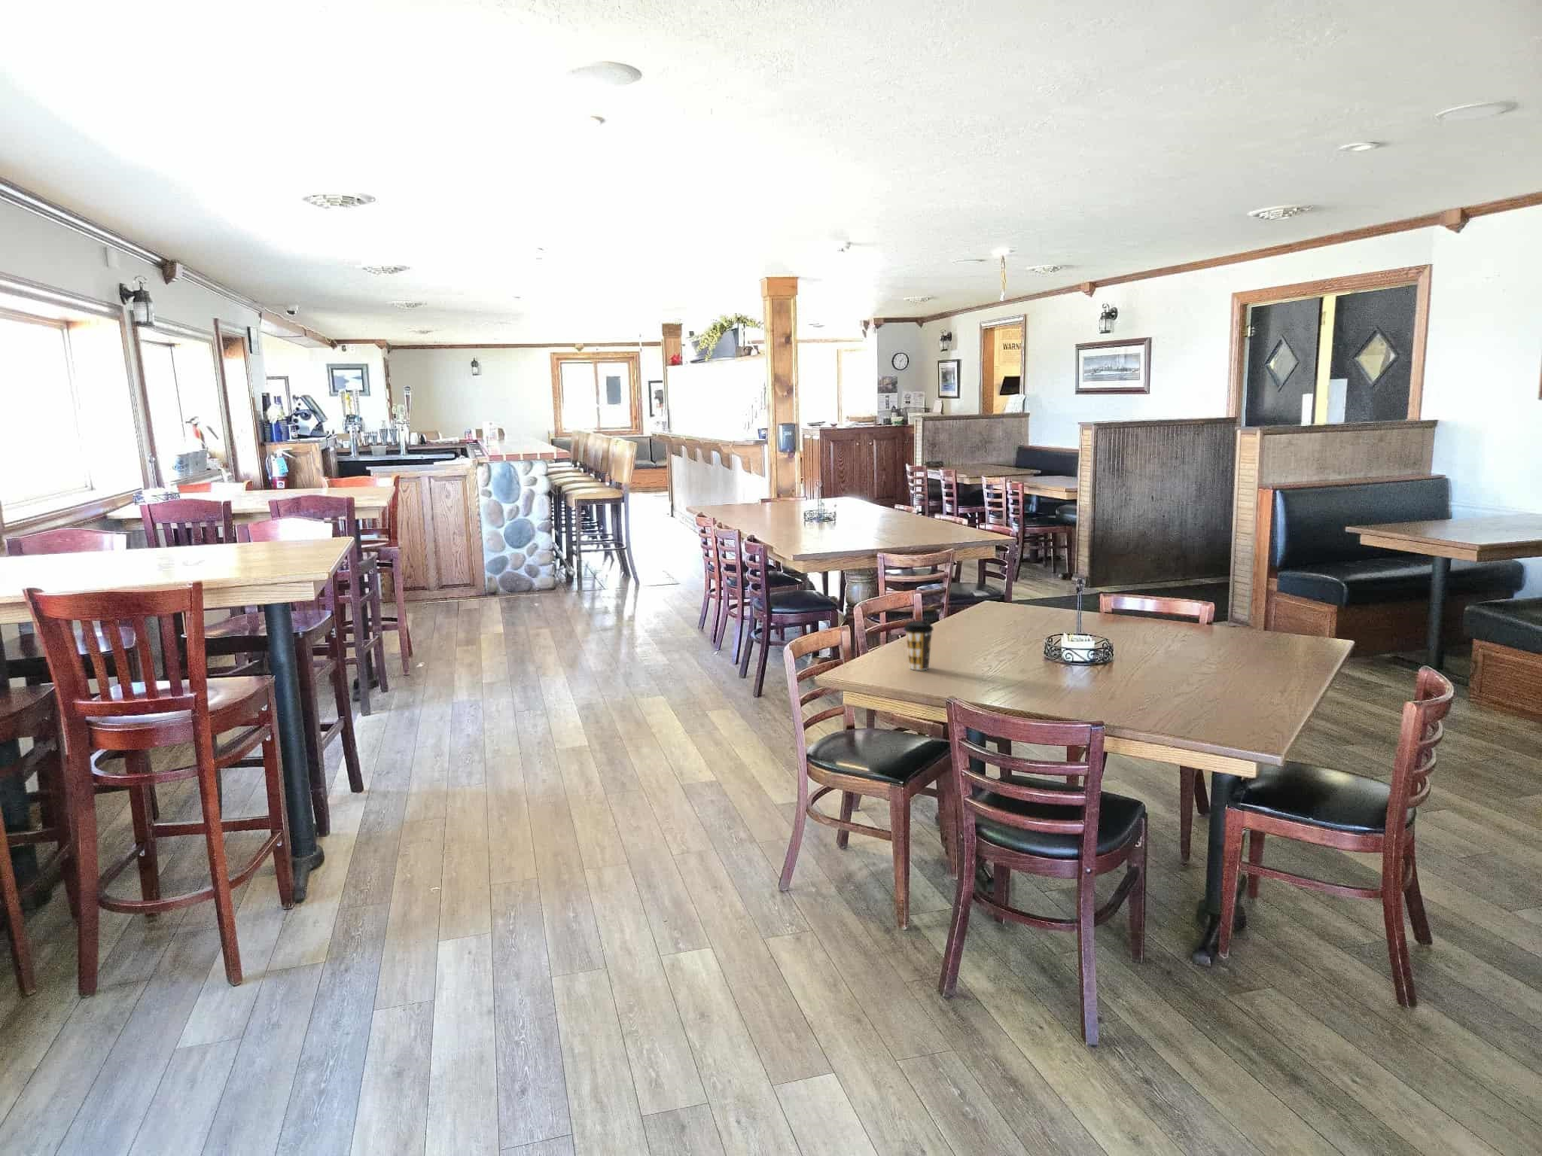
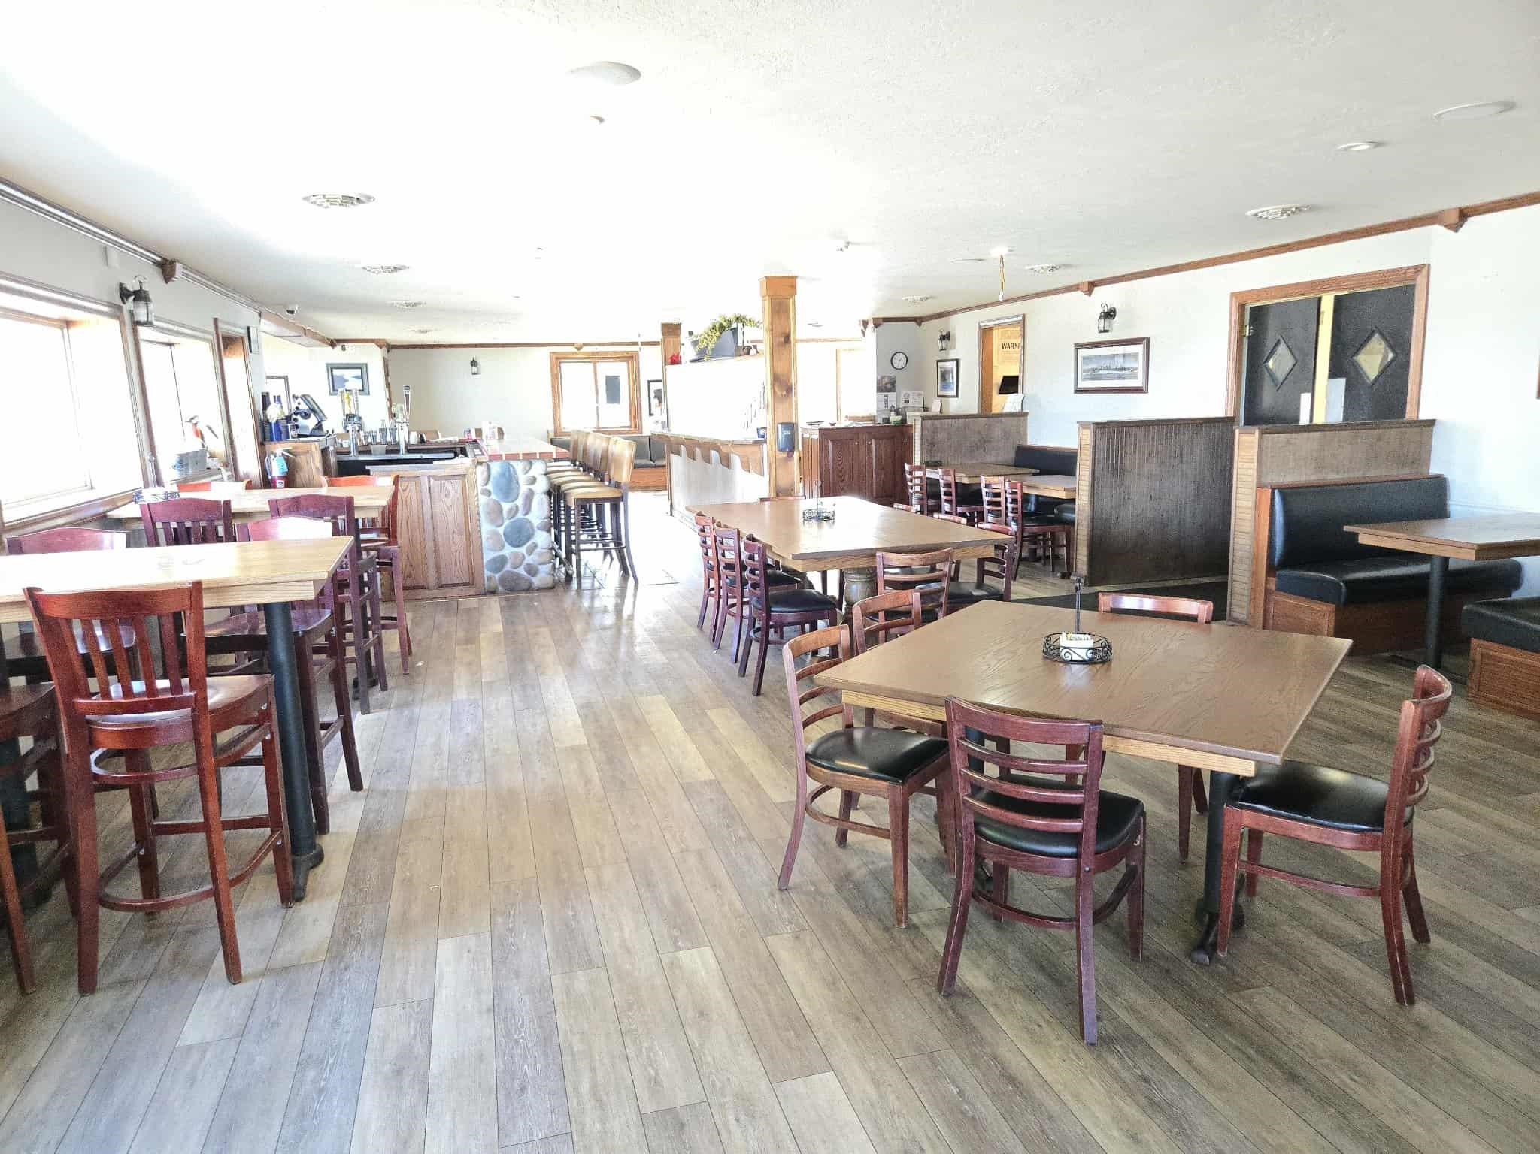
- coffee cup (919, 645)
